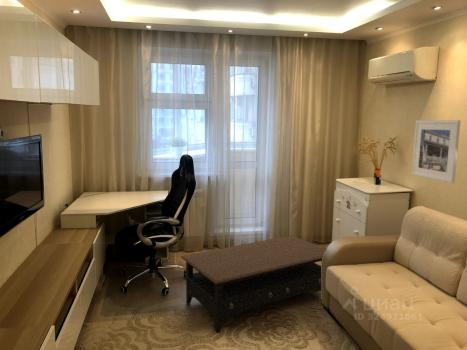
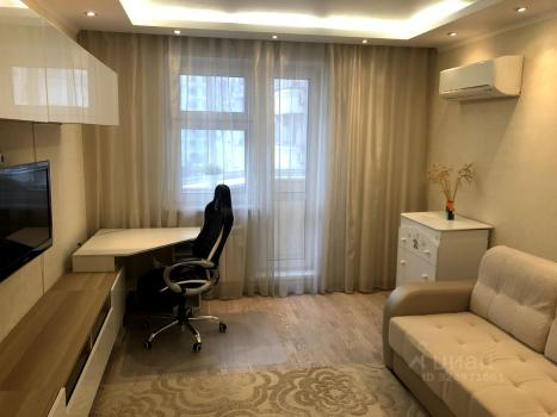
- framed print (434, 149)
- coffee table (260, 277)
